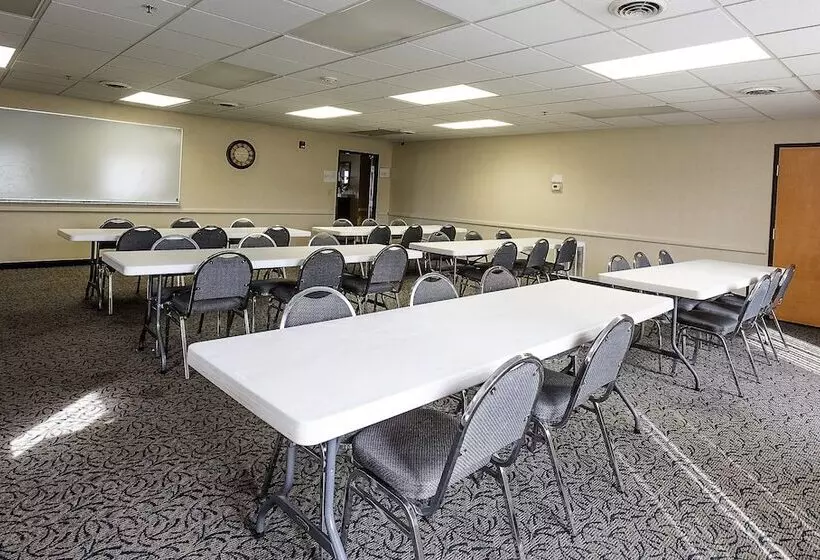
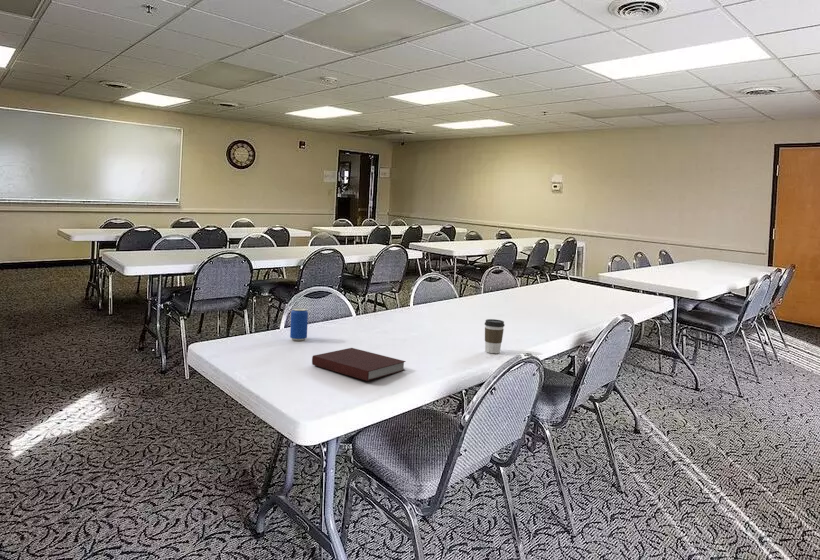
+ beverage can (299, 324)
+ coffee cup (493, 336)
+ notebook (358, 363)
